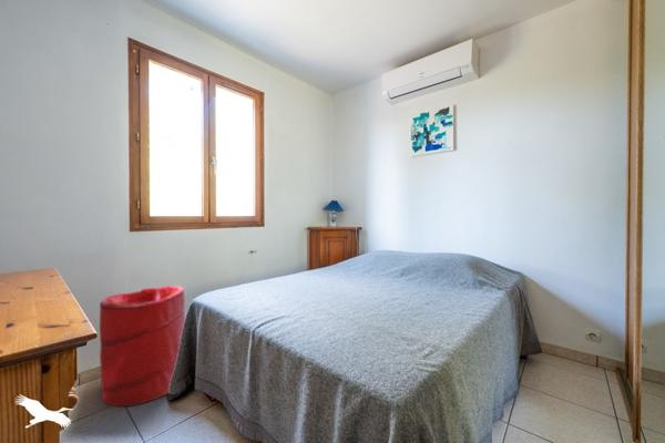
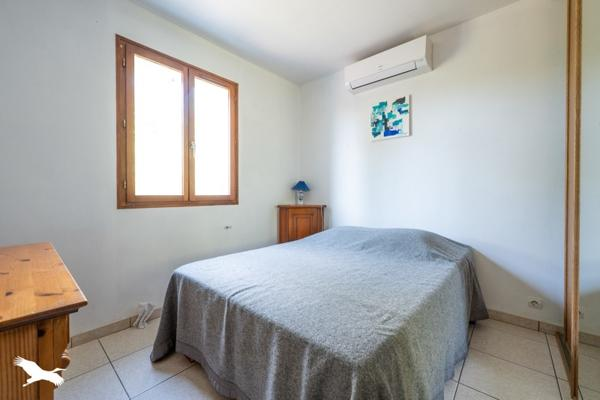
- laundry hamper (145, 337)
